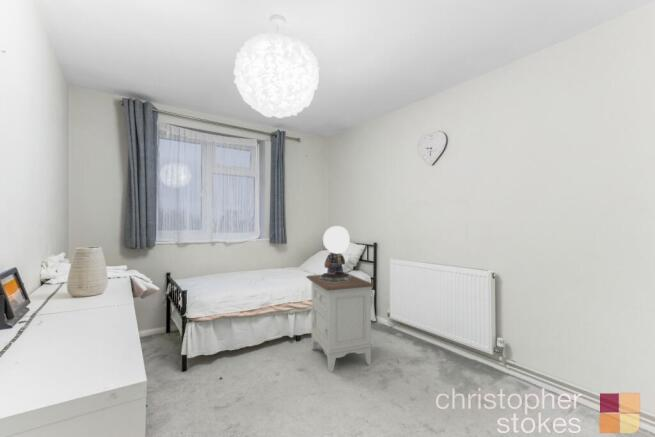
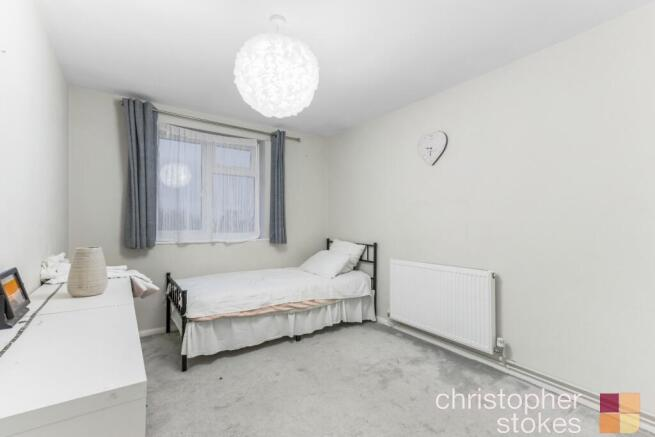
- nightstand (337, 317)
- table lamp (335, 251)
